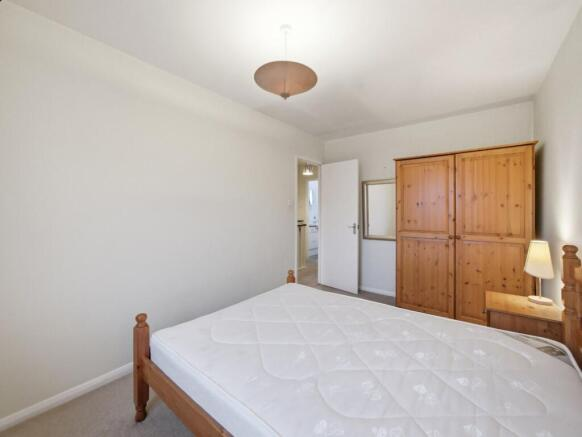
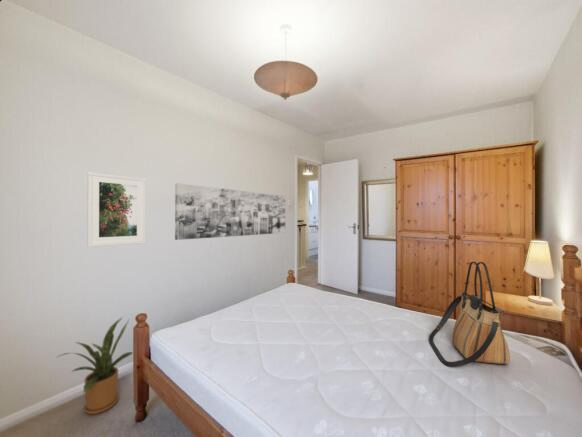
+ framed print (118, 210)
+ wall art (241, 213)
+ tote bag (464, 306)
+ house plant (98, 365)
